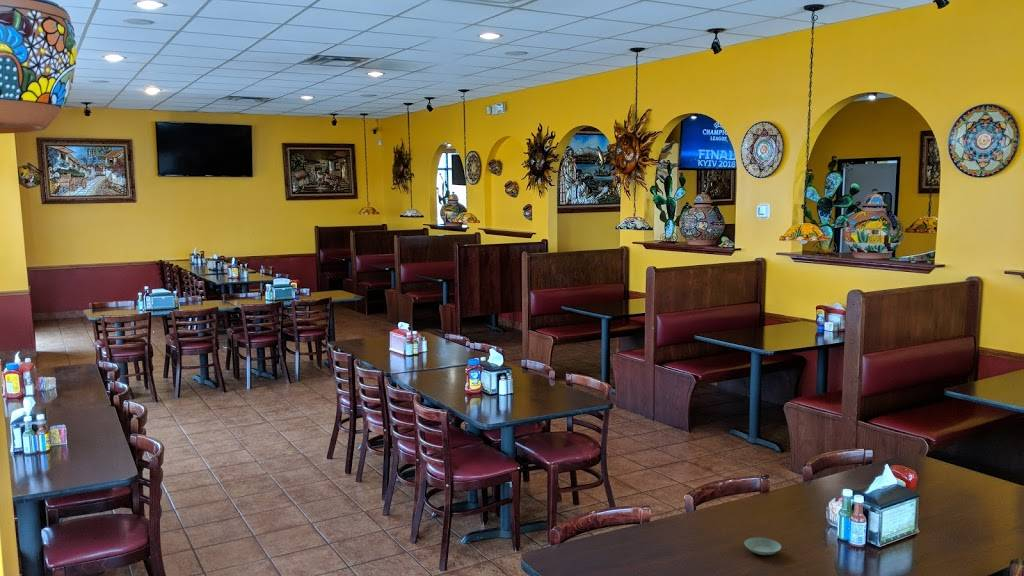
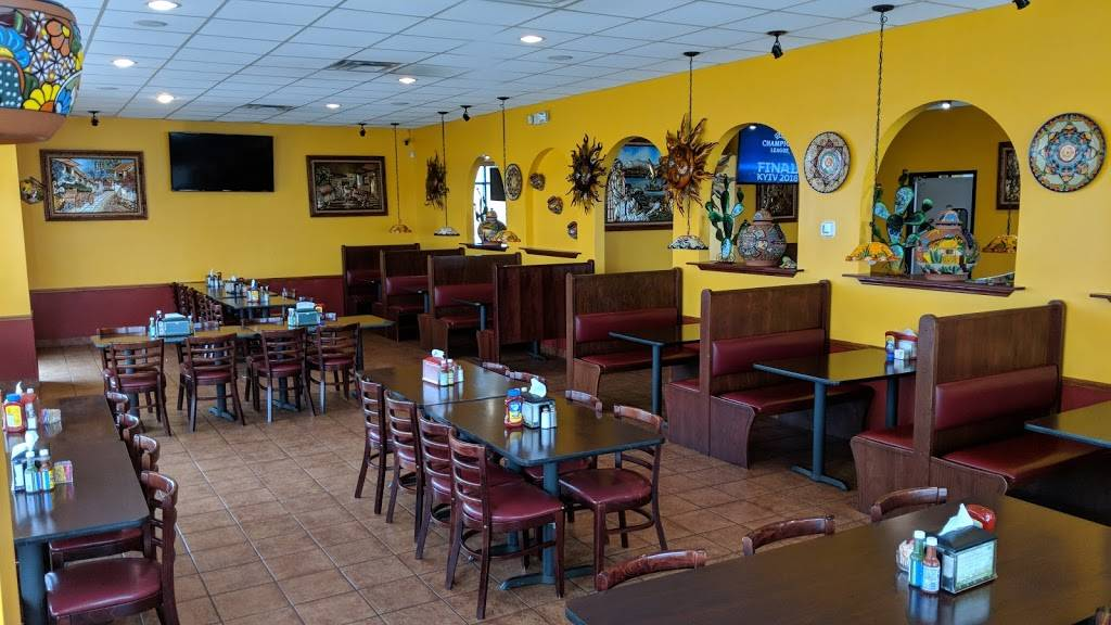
- saucer (762, 547)
